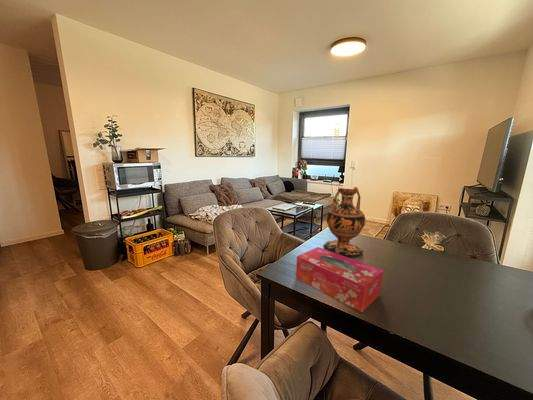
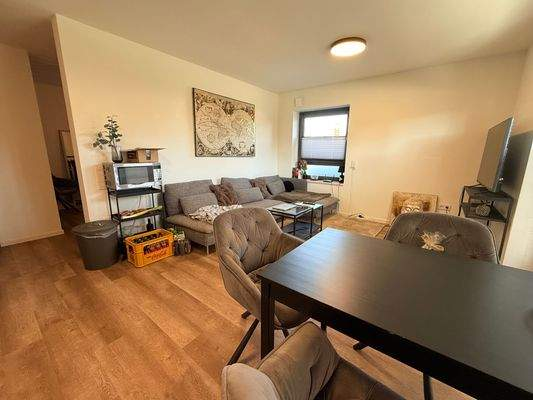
- vase (345, 219)
- tissue box (336, 274)
